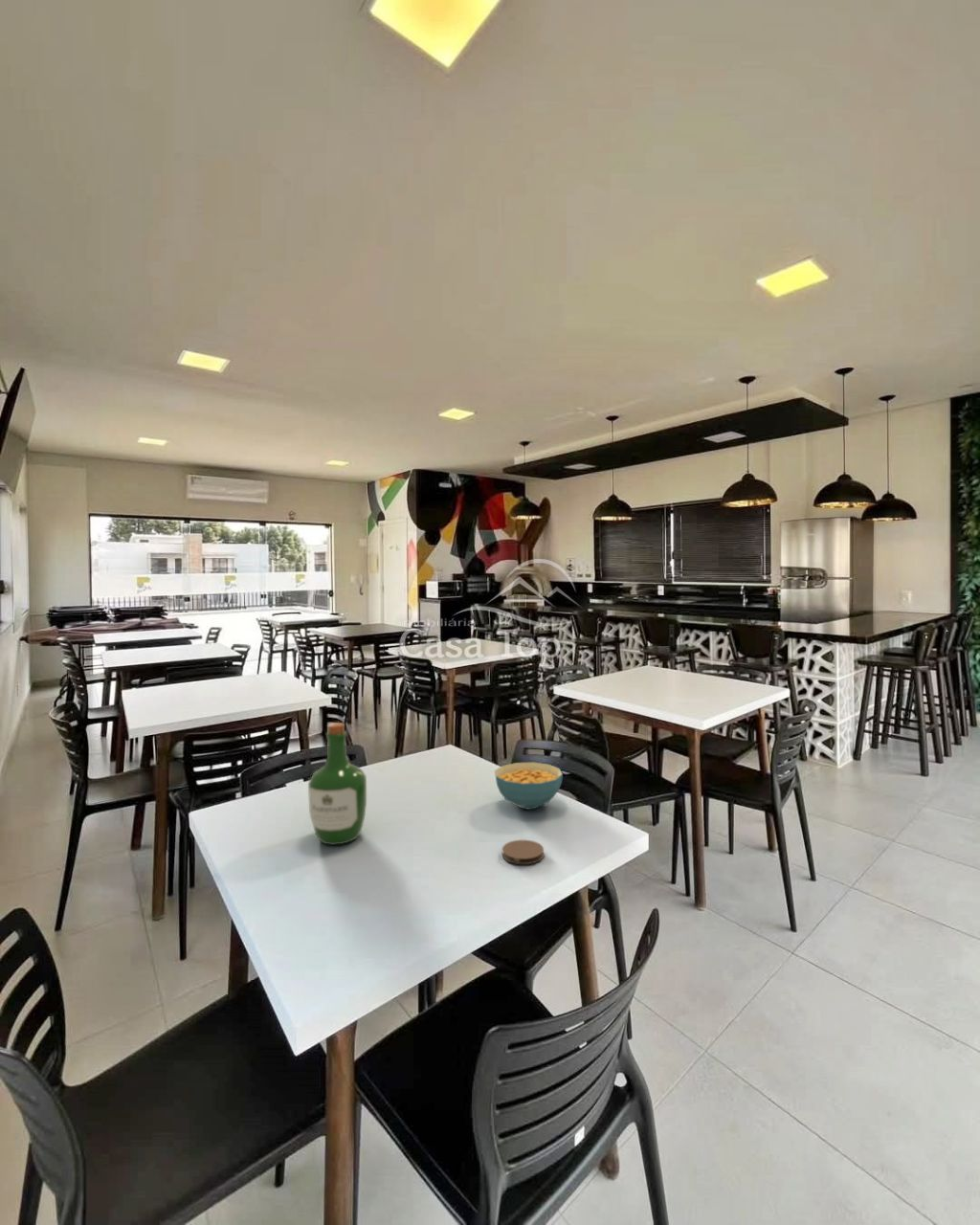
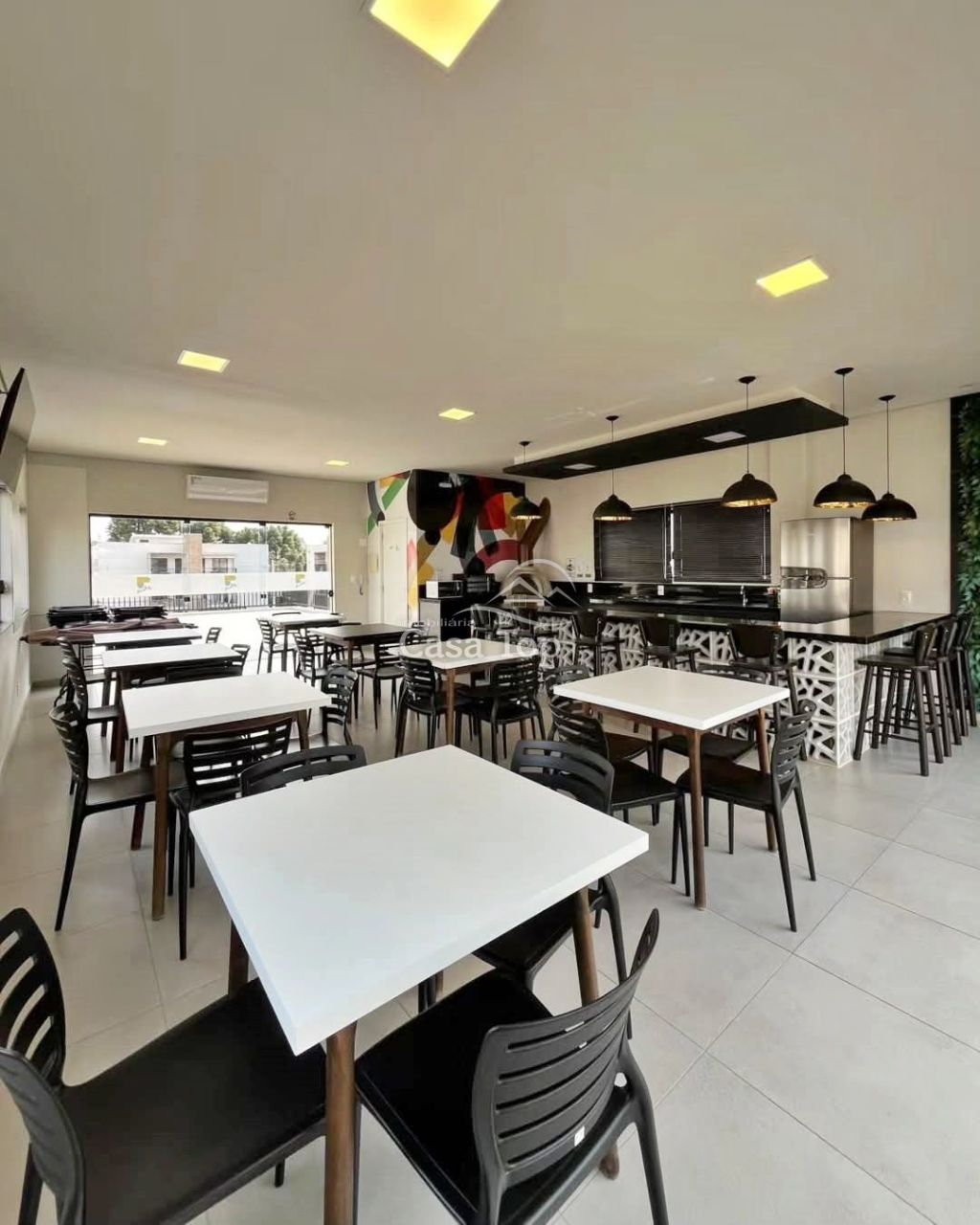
- wine bottle (337, 780)
- cereal bowl (528, 789)
- coaster (523, 851)
